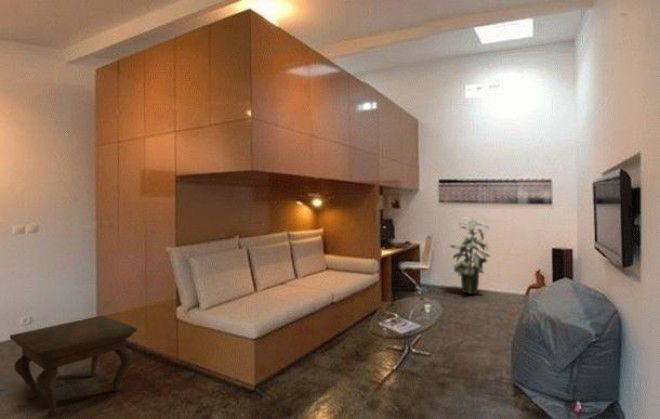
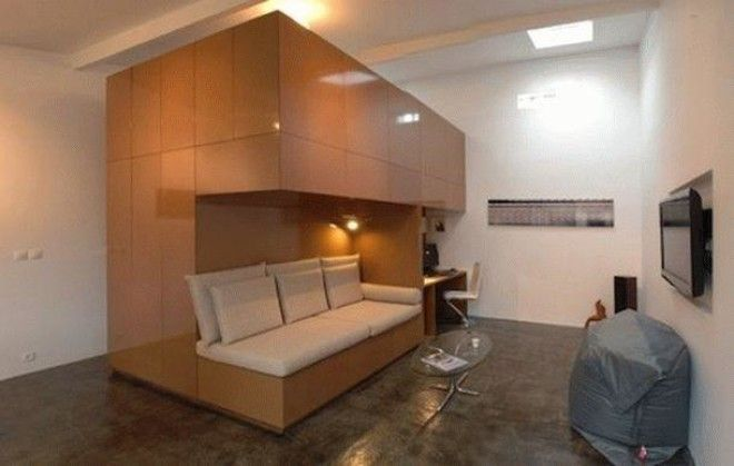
- indoor plant (468, 255)
- side table (75, 361)
